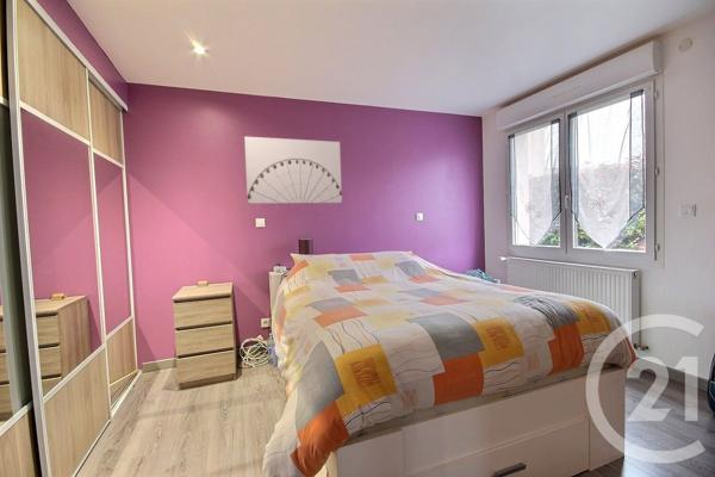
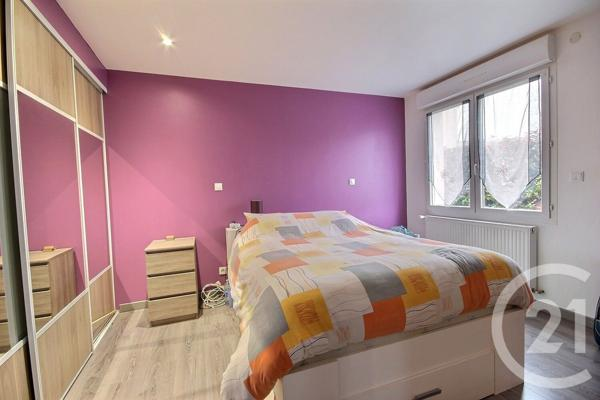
- wall art (296, 171)
